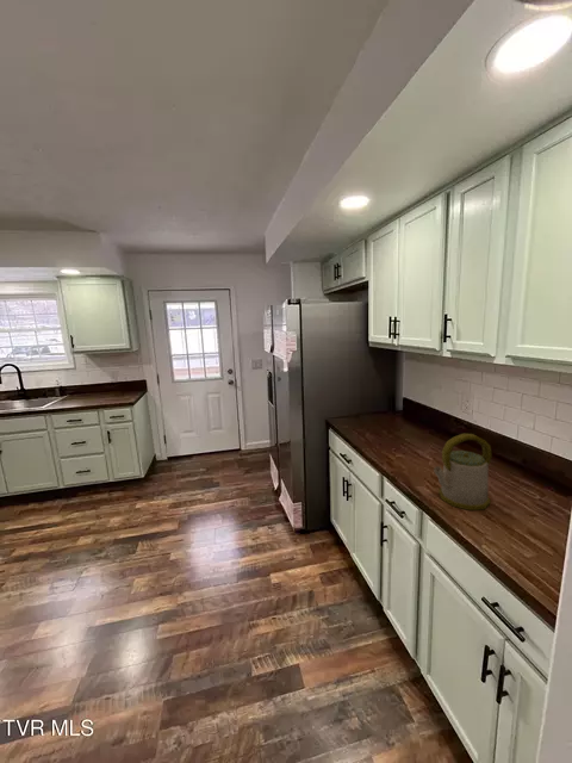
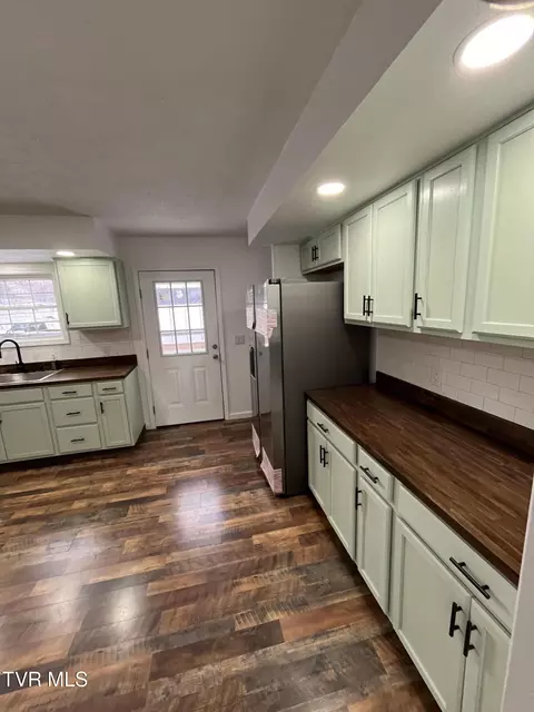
- kettle (461, 466)
